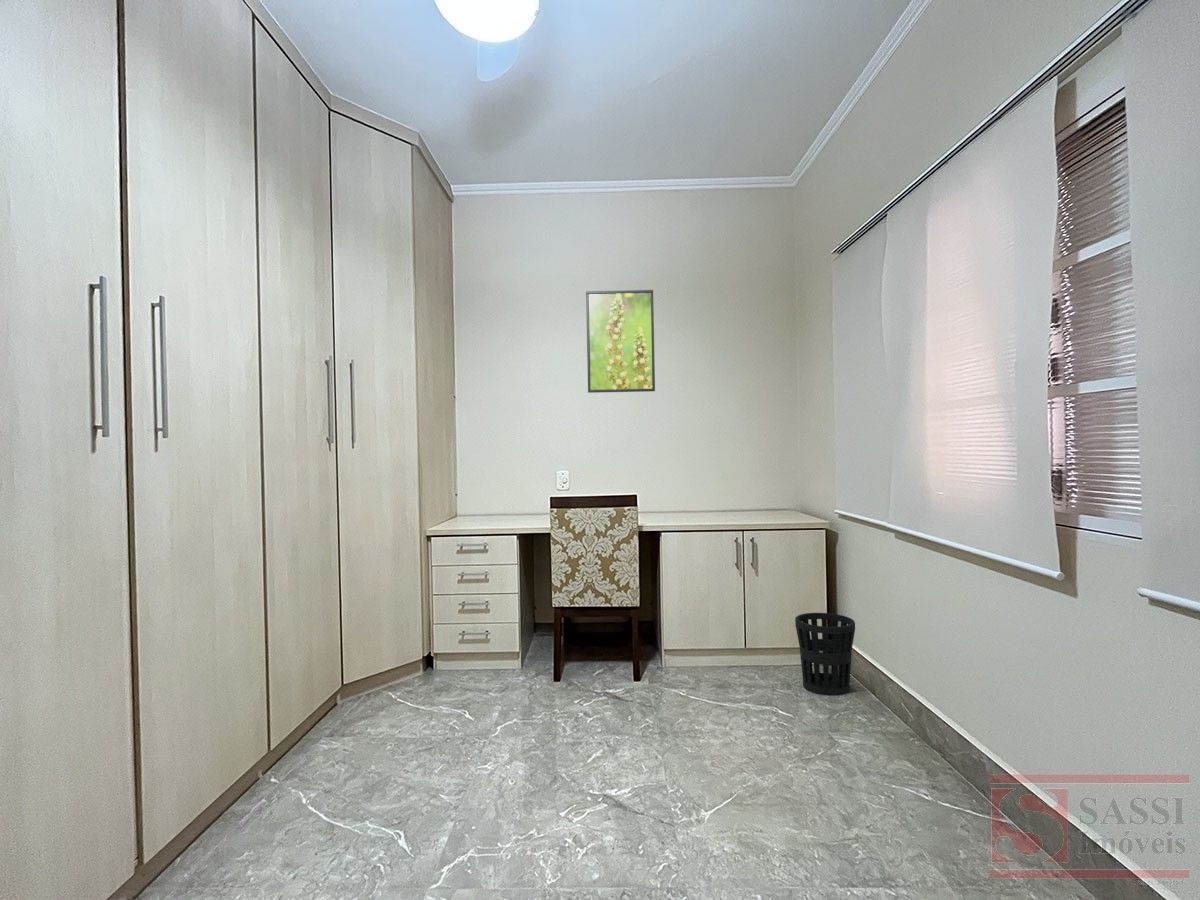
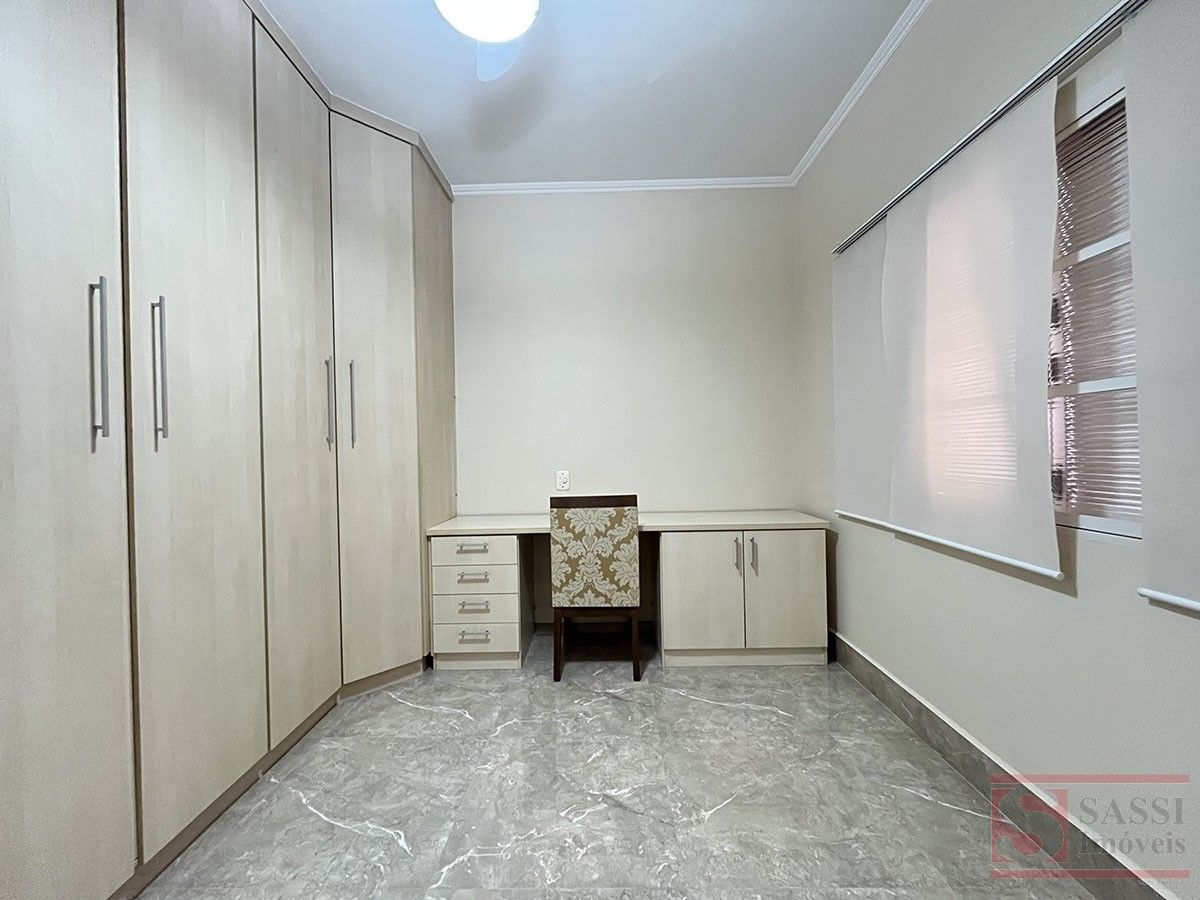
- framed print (620, 341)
- wastebasket (825, 653)
